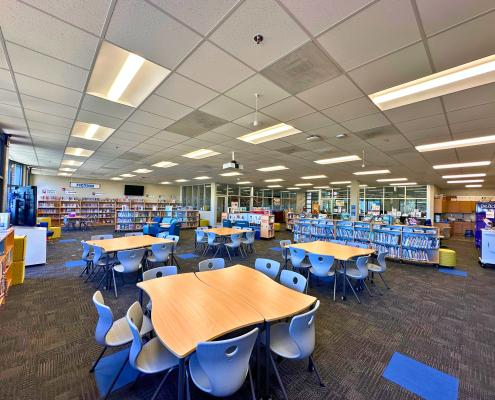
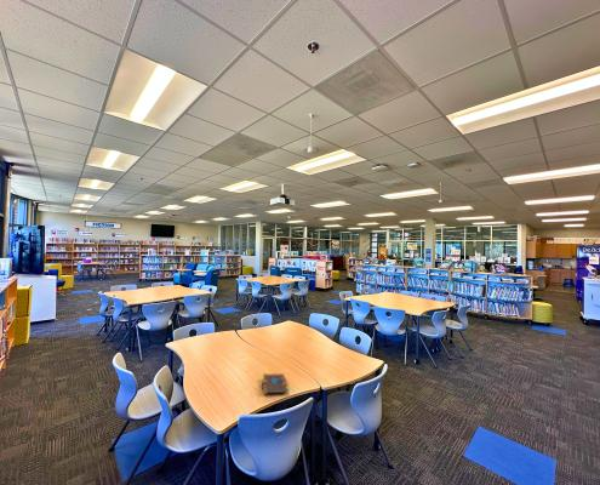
+ book (273, 381)
